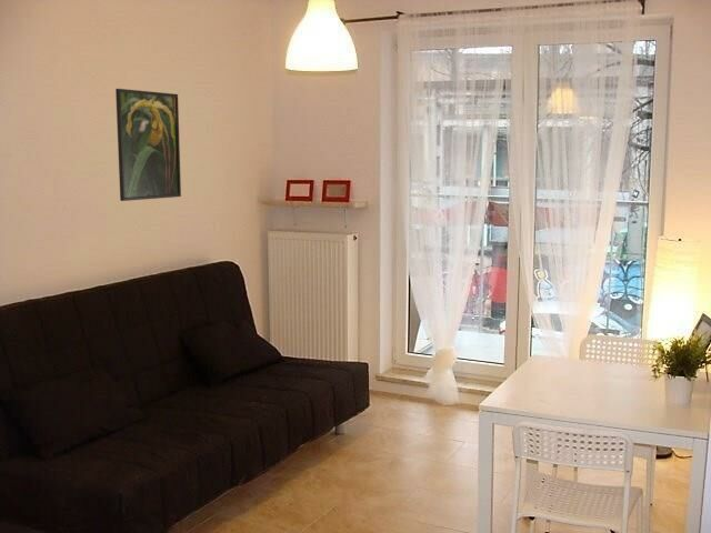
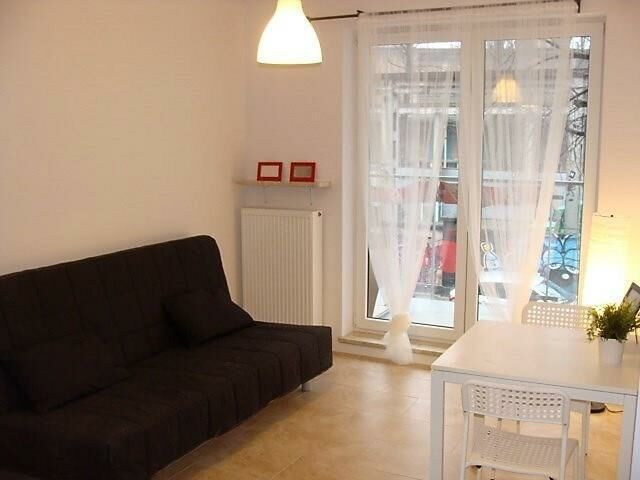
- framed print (150, 145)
